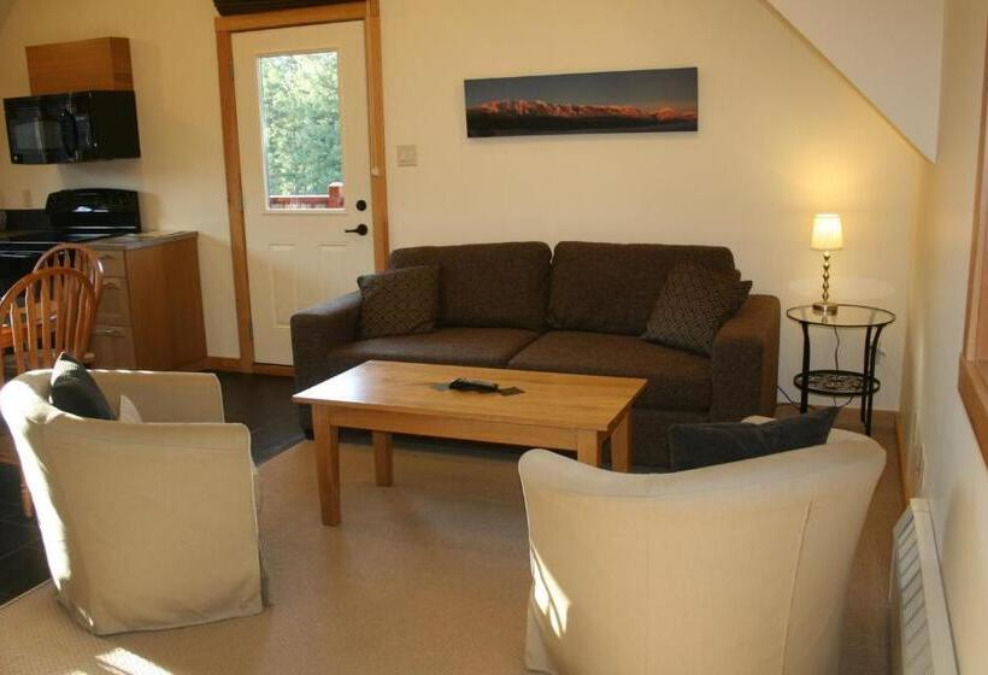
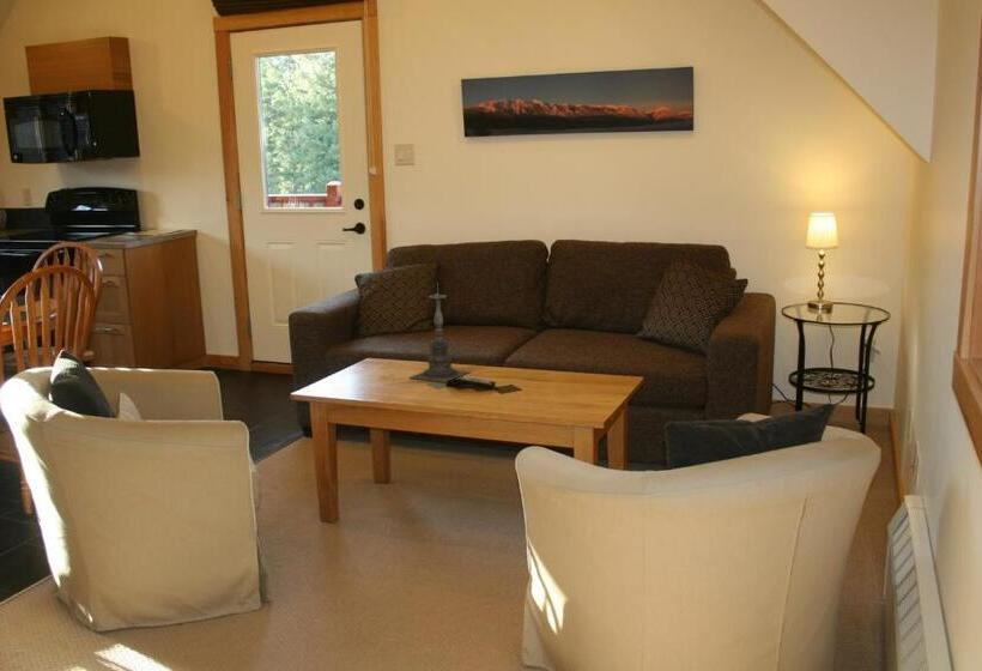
+ candle holder (437, 328)
